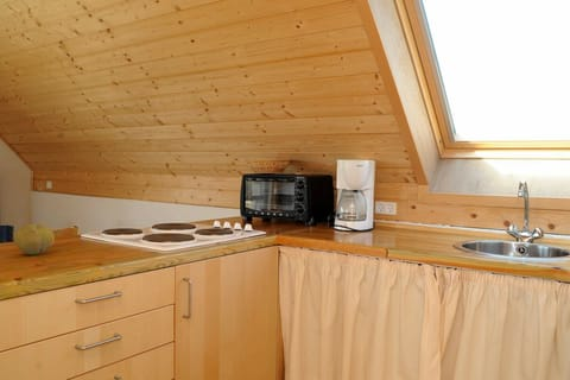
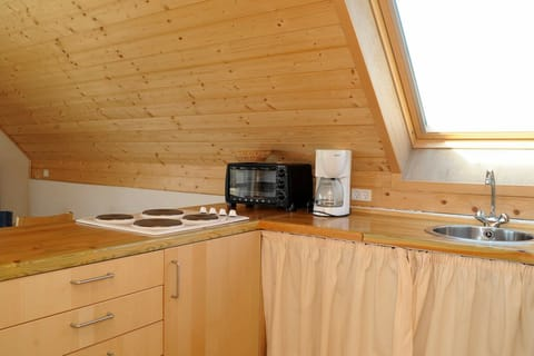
- fruit (33, 239)
